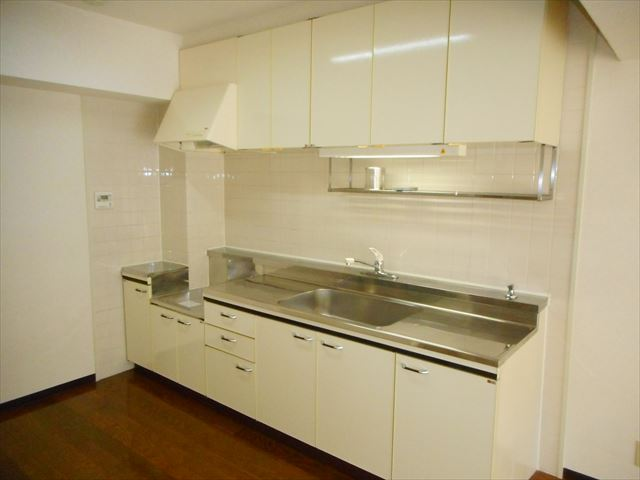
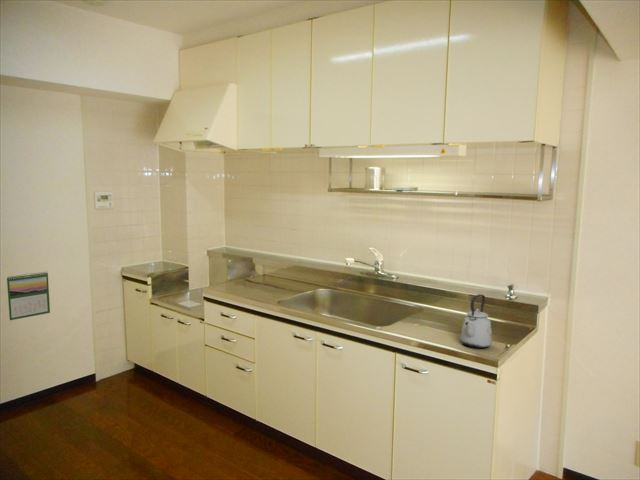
+ calendar (29, 294)
+ kettle (474, 321)
